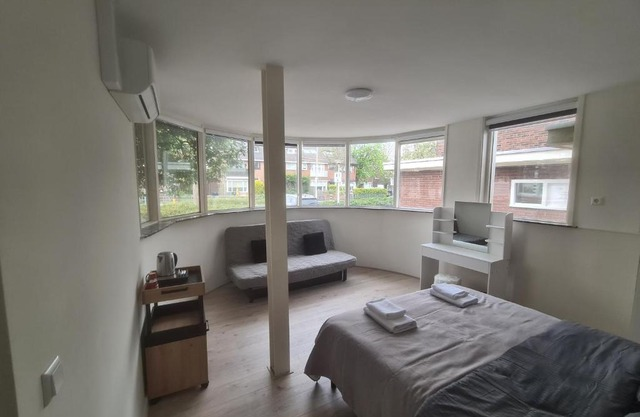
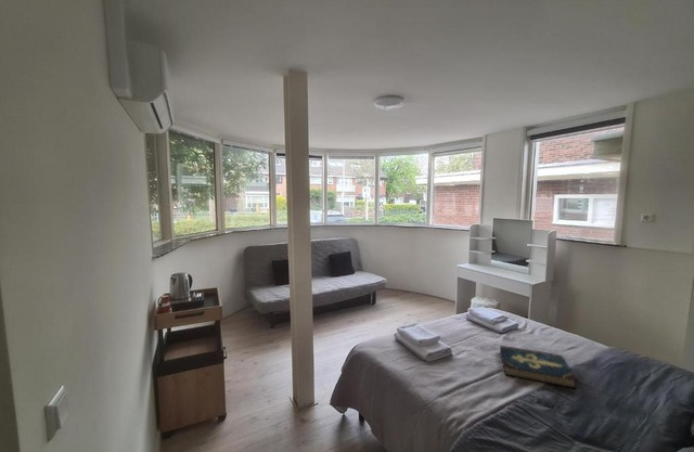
+ book (534, 364)
